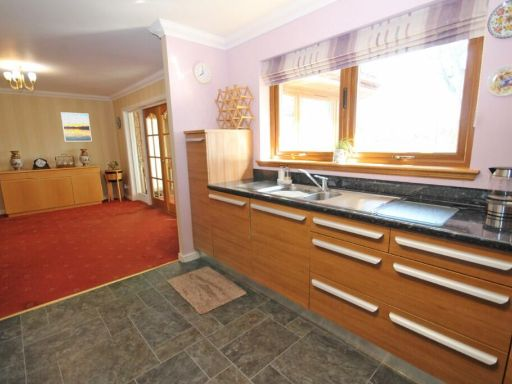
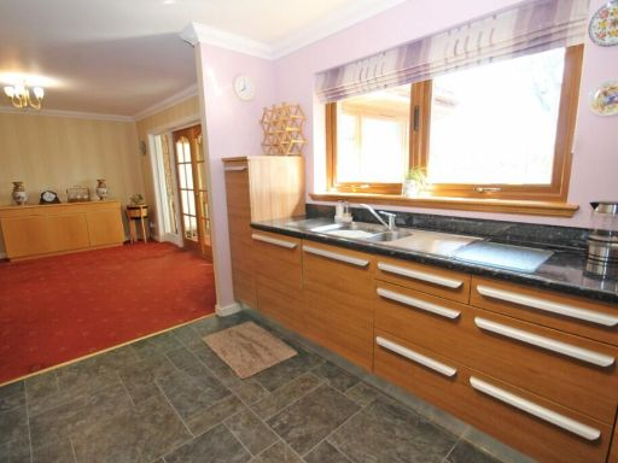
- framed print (76, 127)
